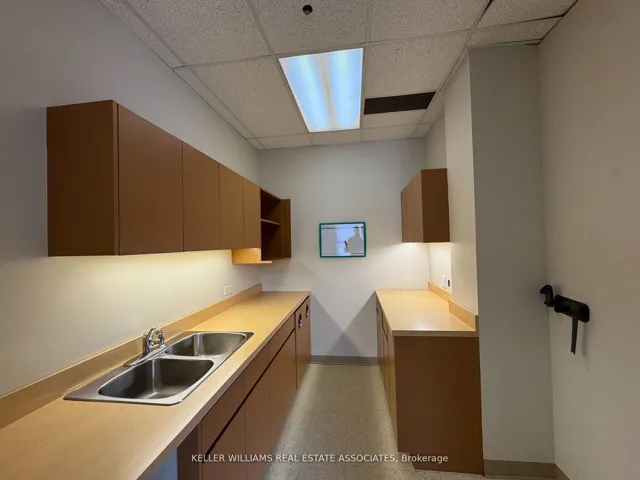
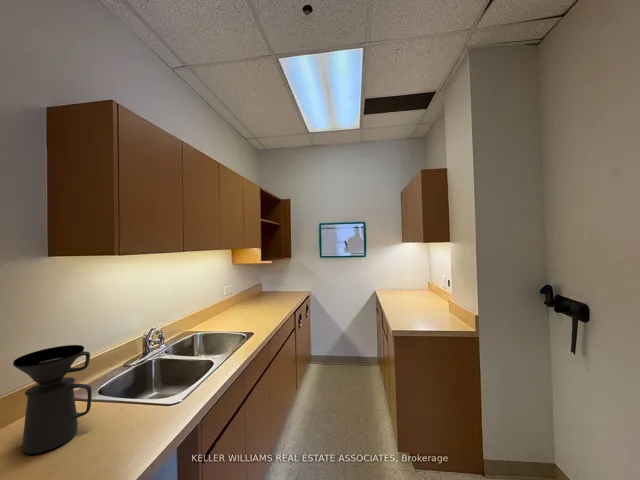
+ coffee maker (51, 397)
